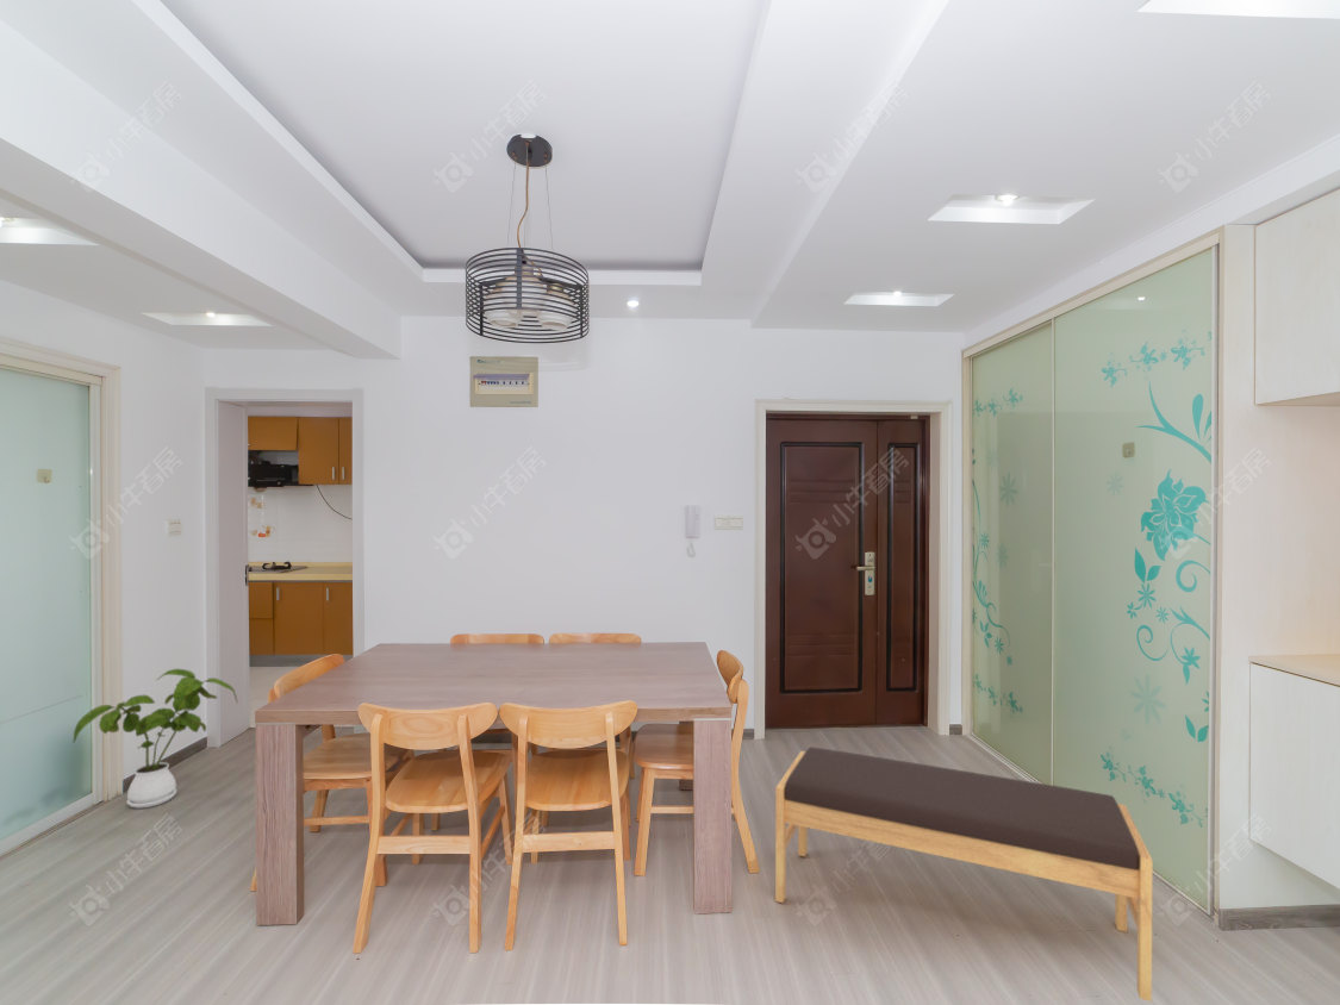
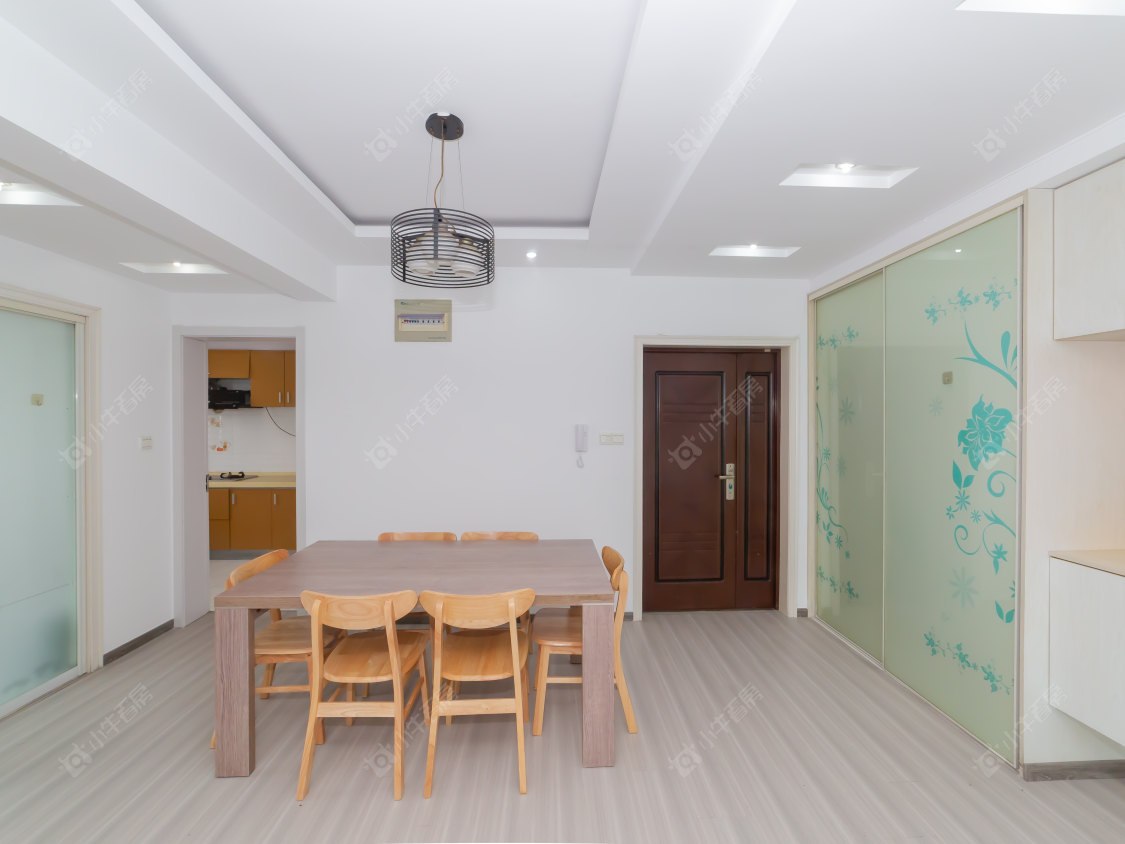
- bench (945, 849)
- house plant (175, 732)
